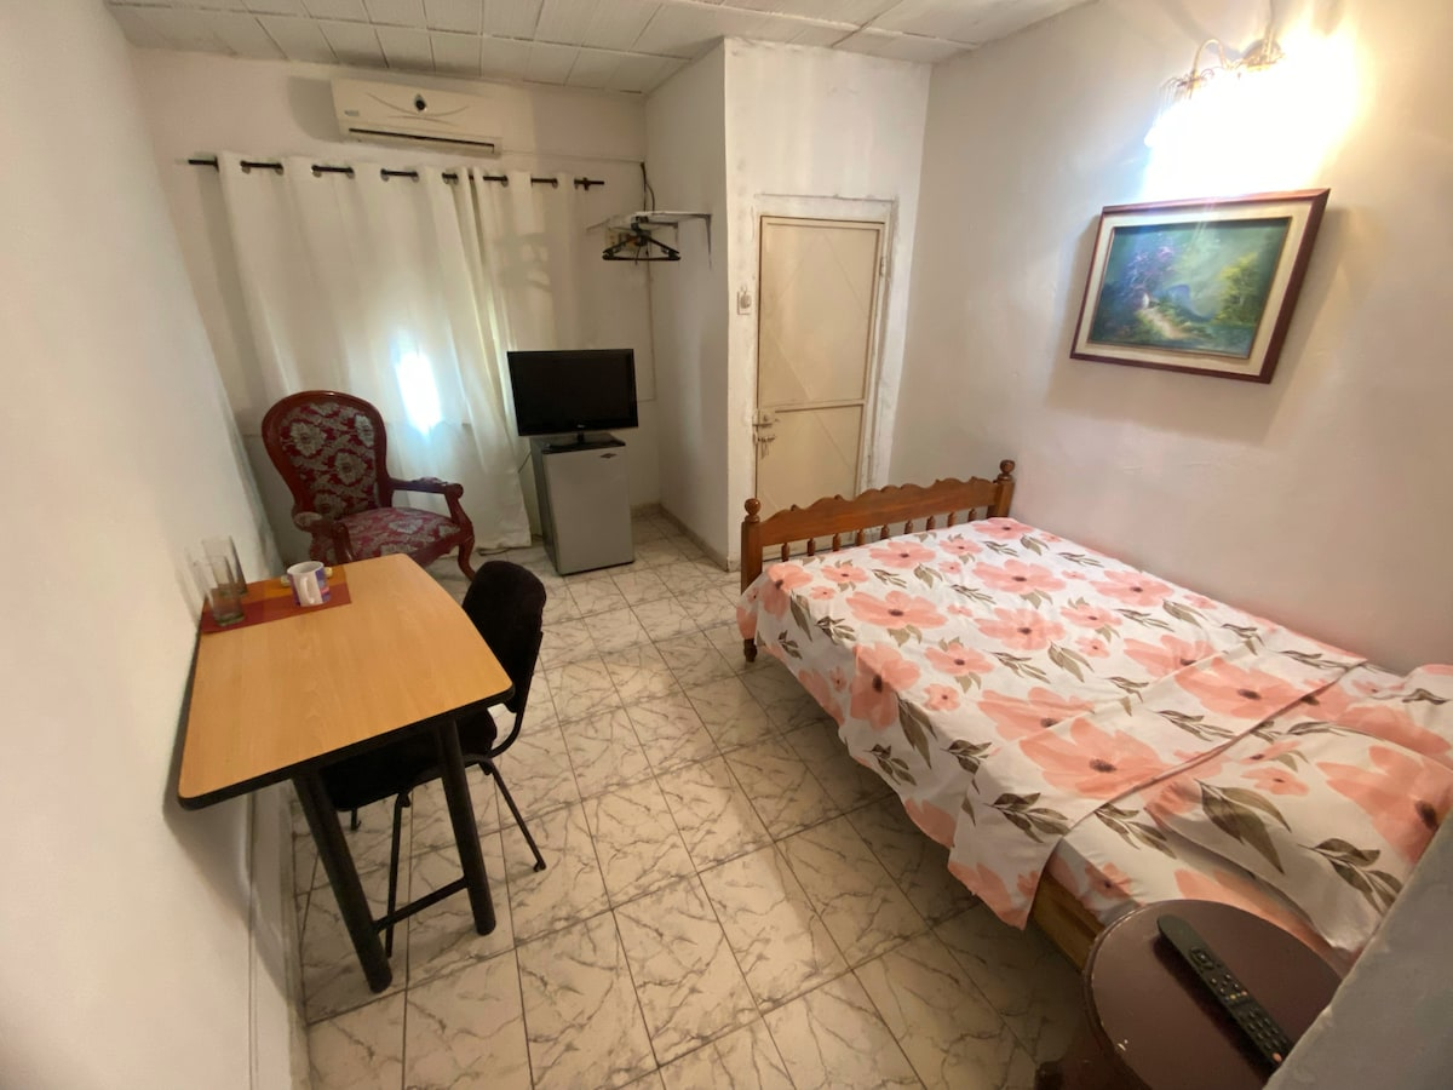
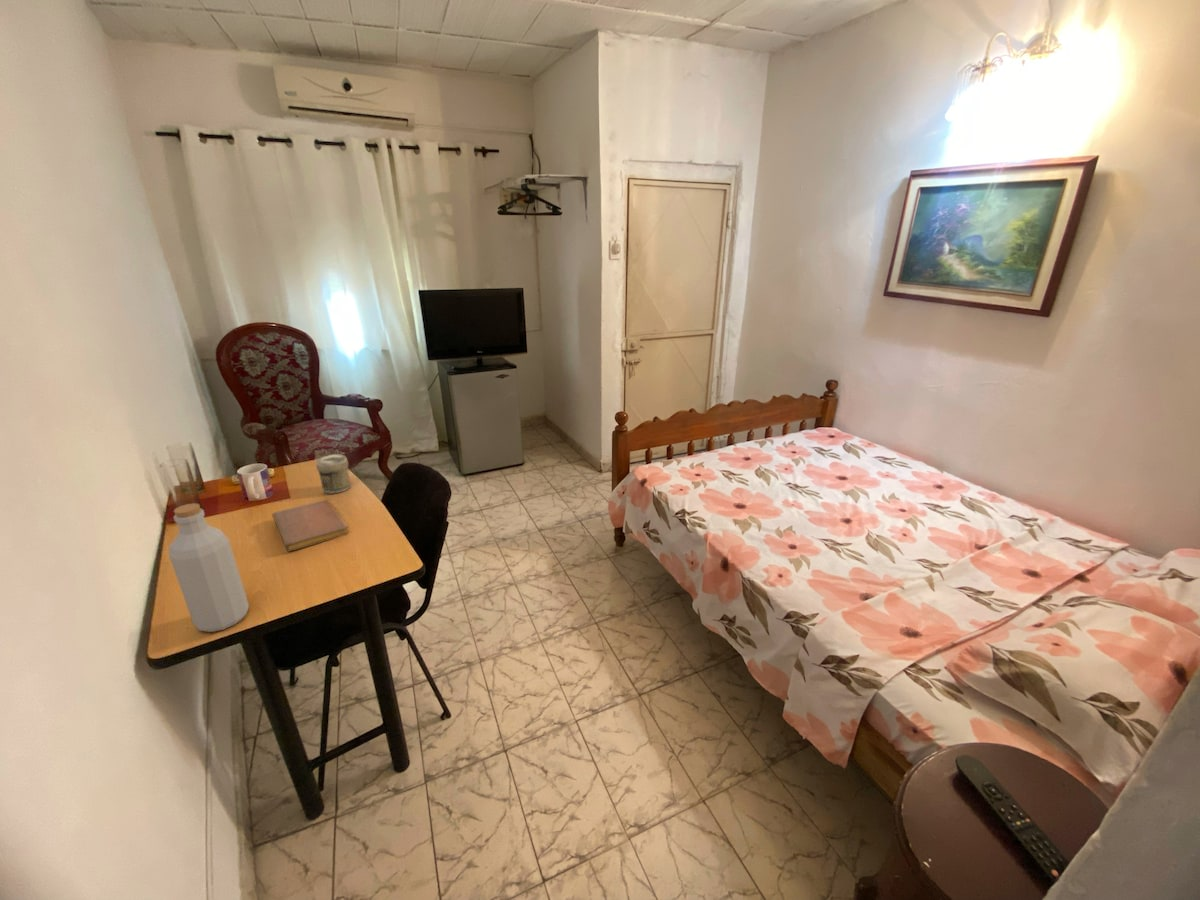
+ jar (334, 473)
+ bottle (205, 566)
+ notebook (309, 523)
